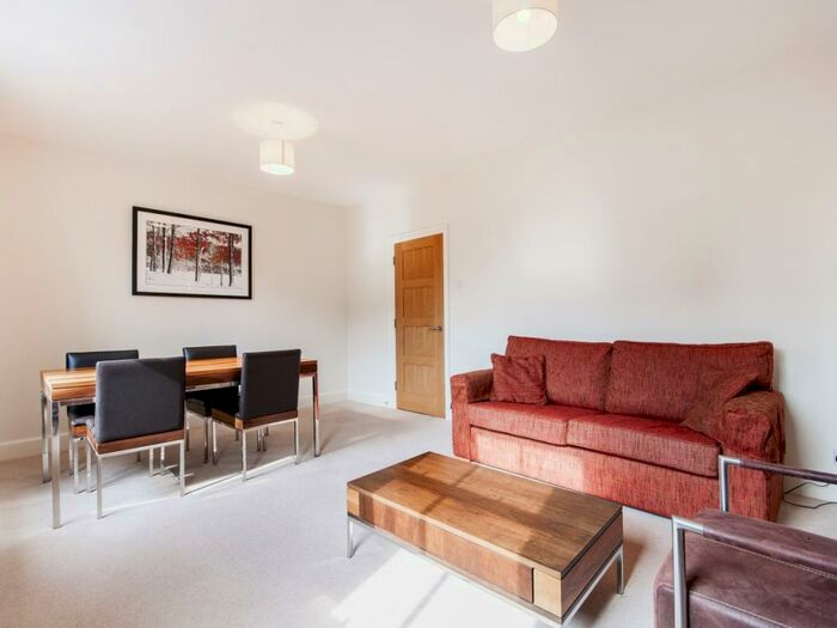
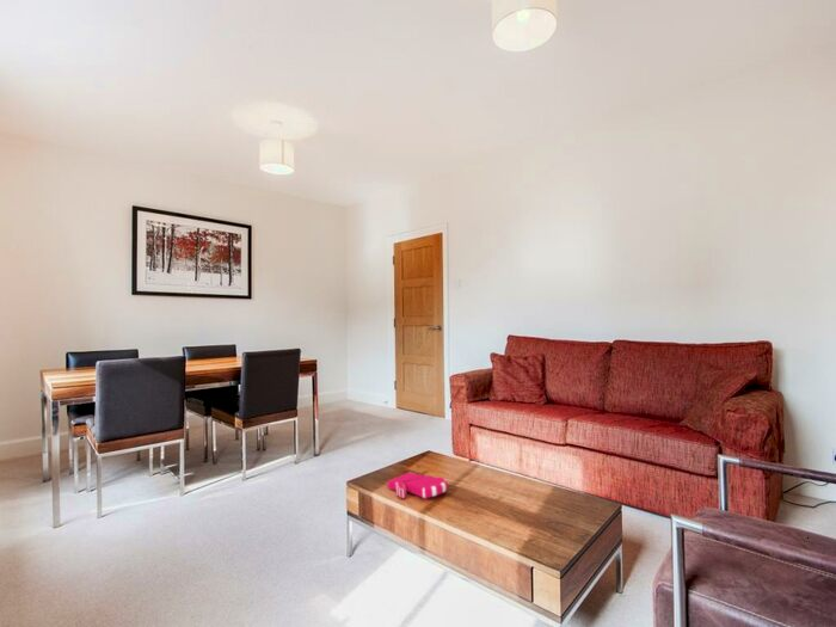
+ book (416, 486)
